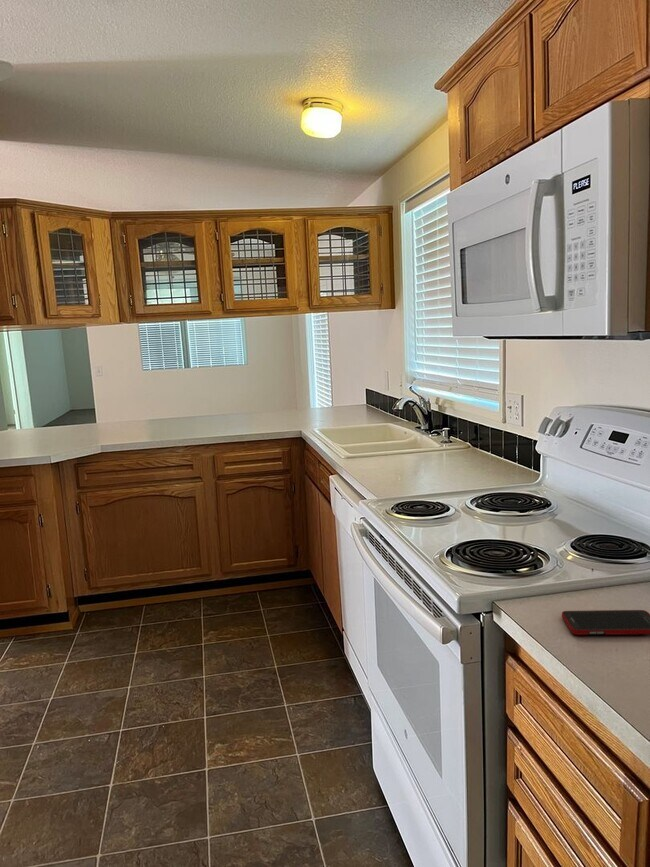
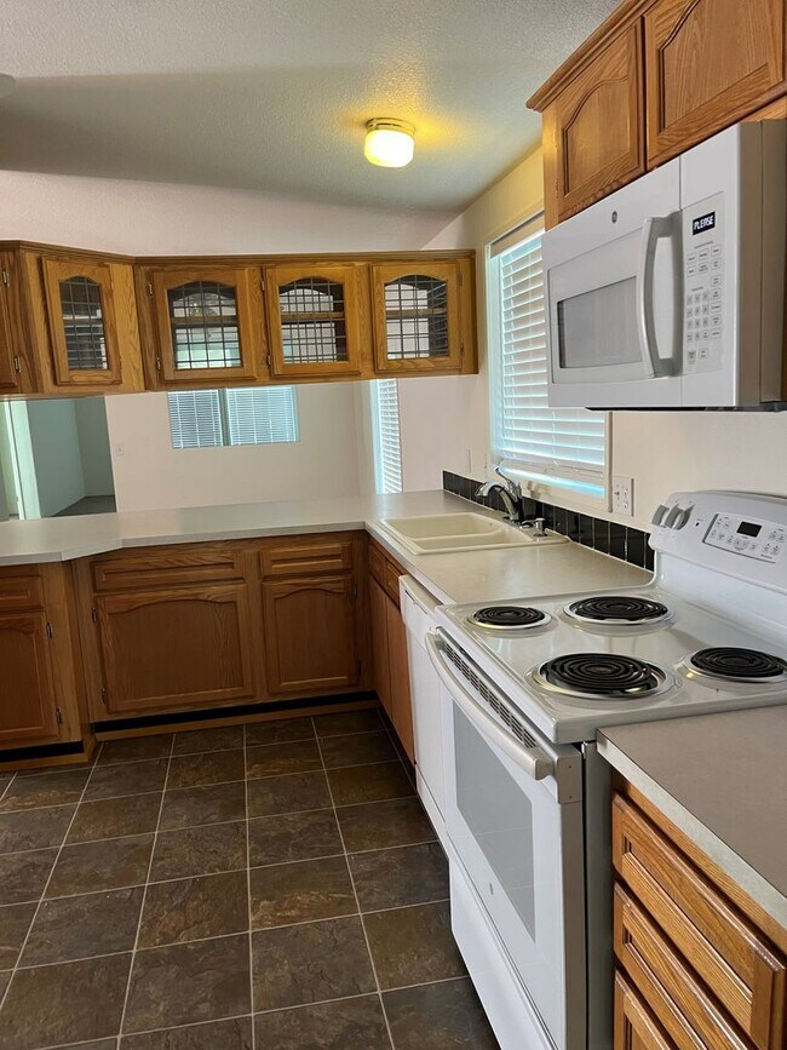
- cell phone (610, 622)
